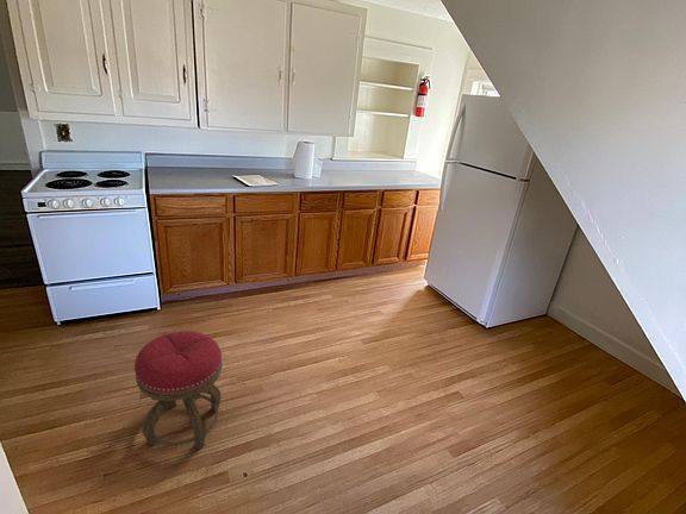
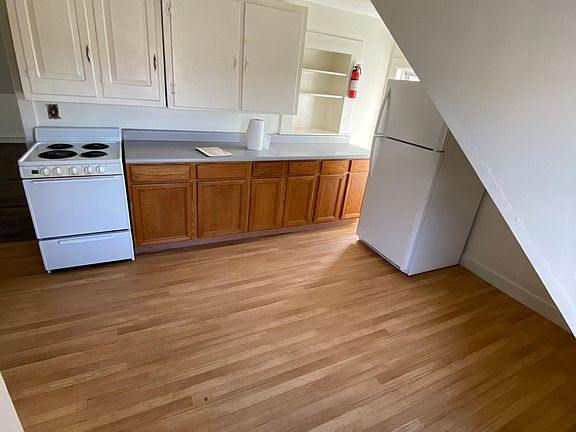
- stool (181, 388)
